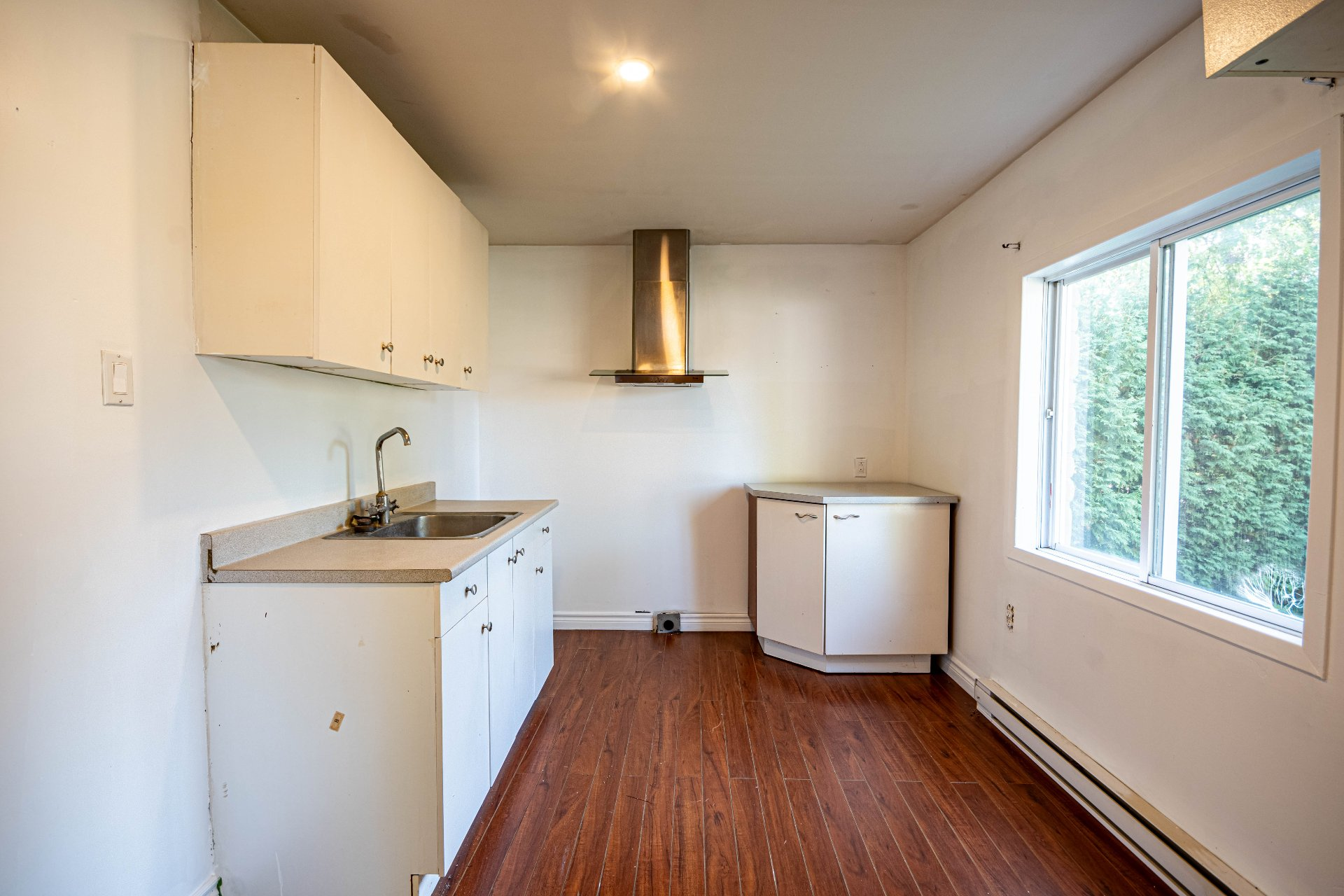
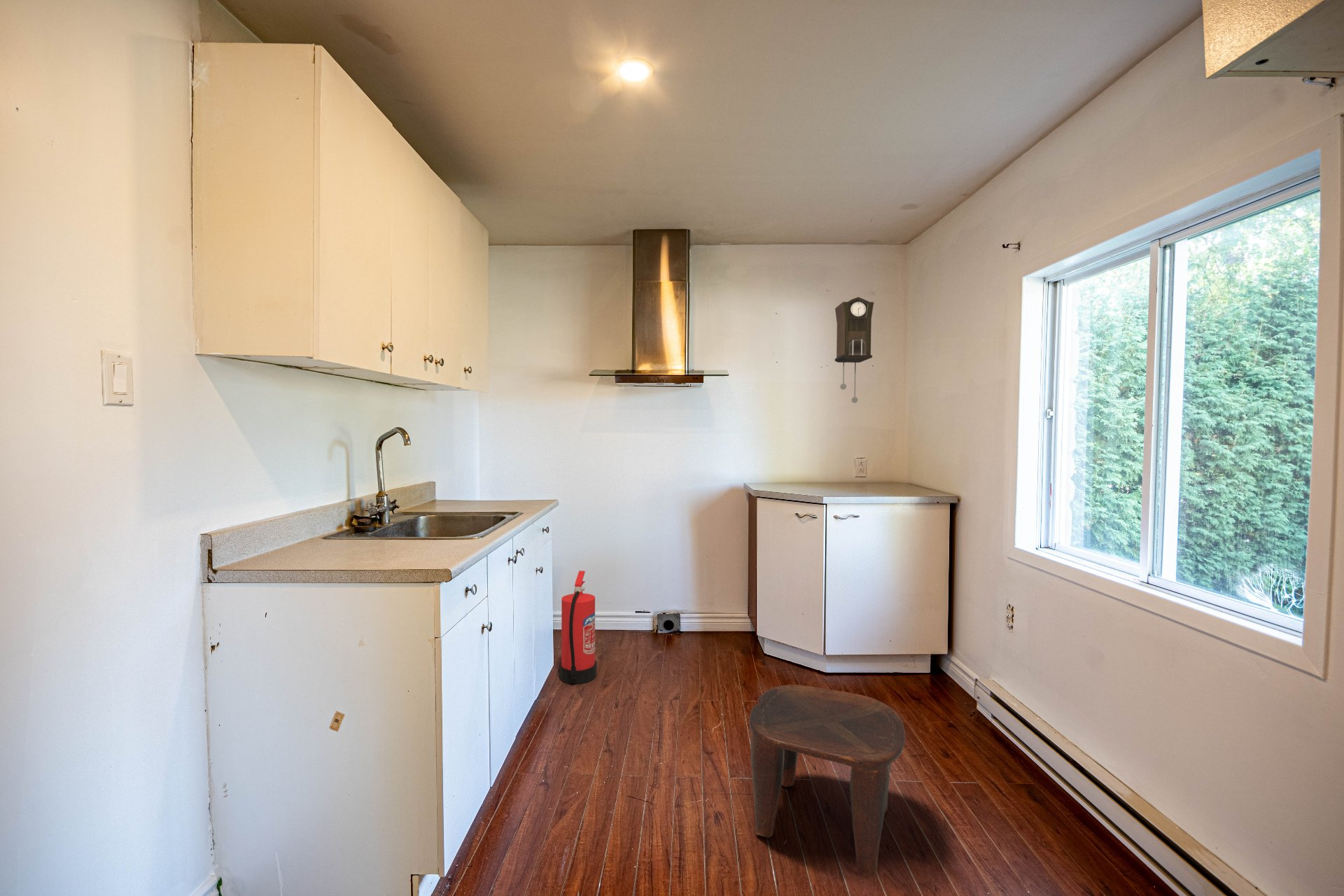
+ pendulum clock (853, 351)
+ stool (826, 760)
+ fire extinguisher (576, 629)
